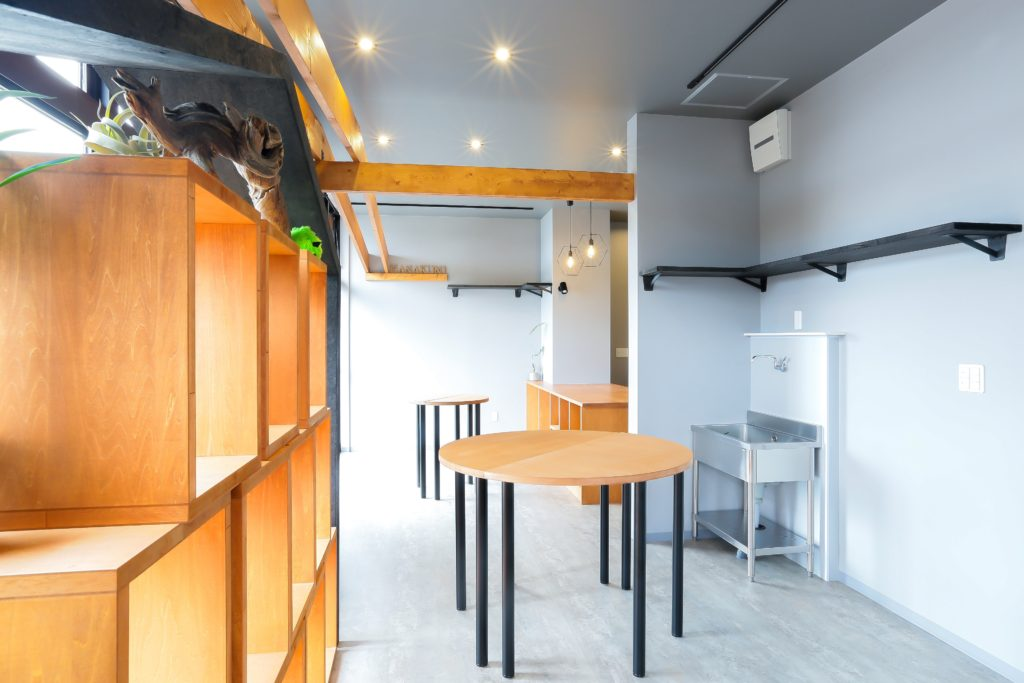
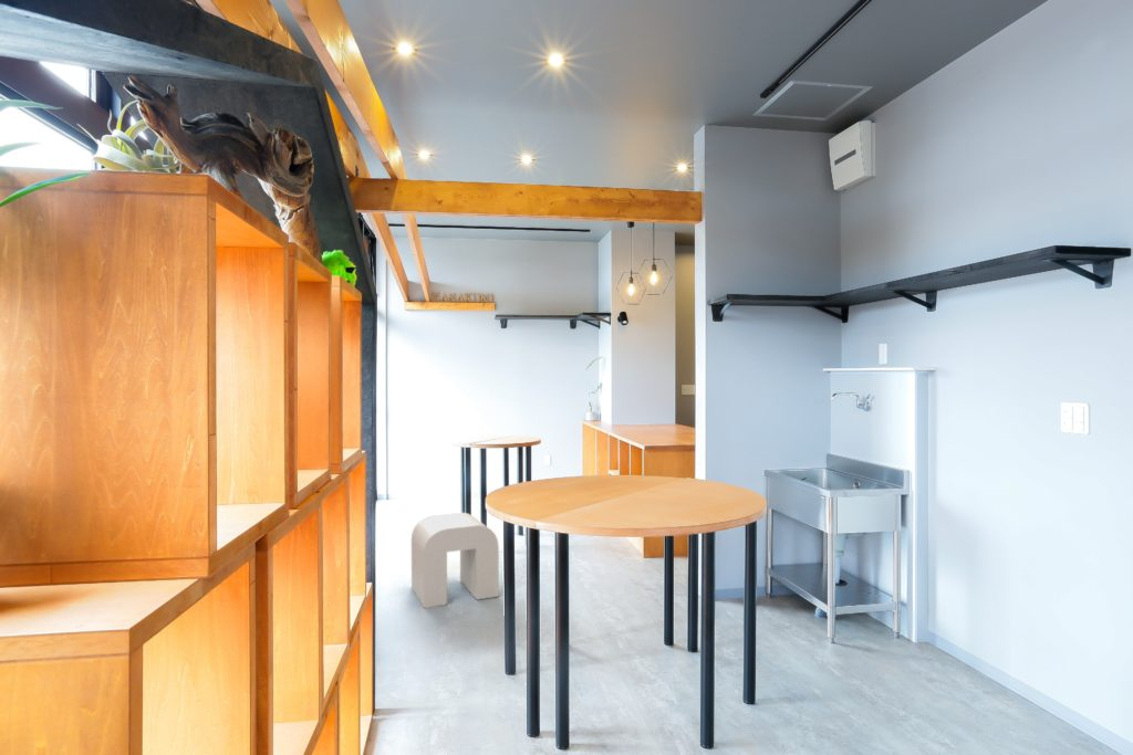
+ stool (454, 550)
